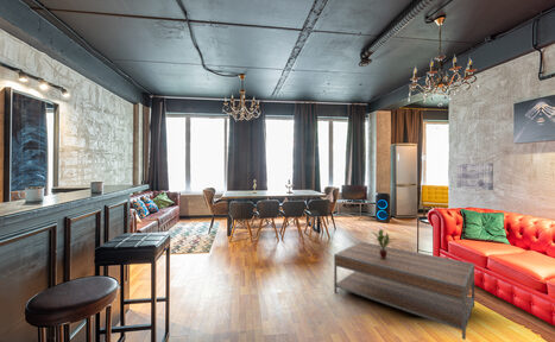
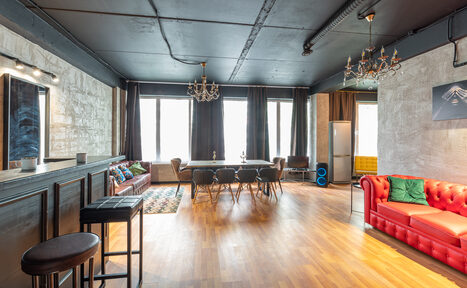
- coffee table (401, 278)
- wall art (473, 176)
- potted plant (383, 243)
